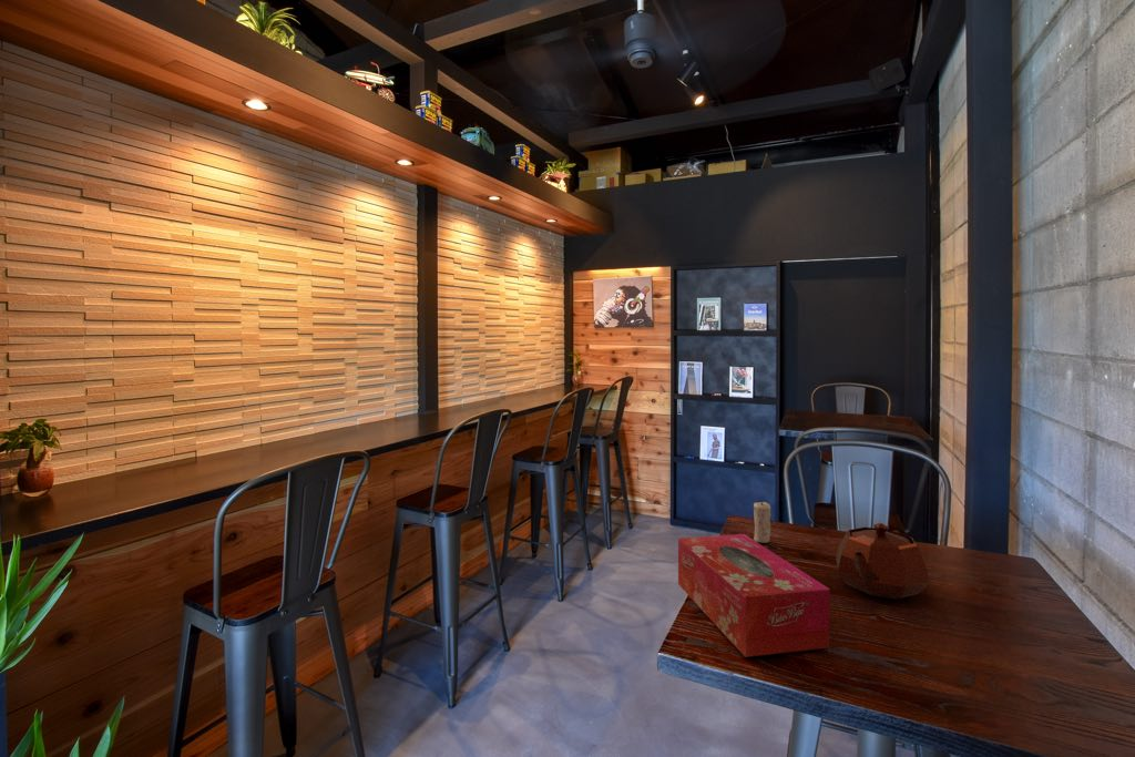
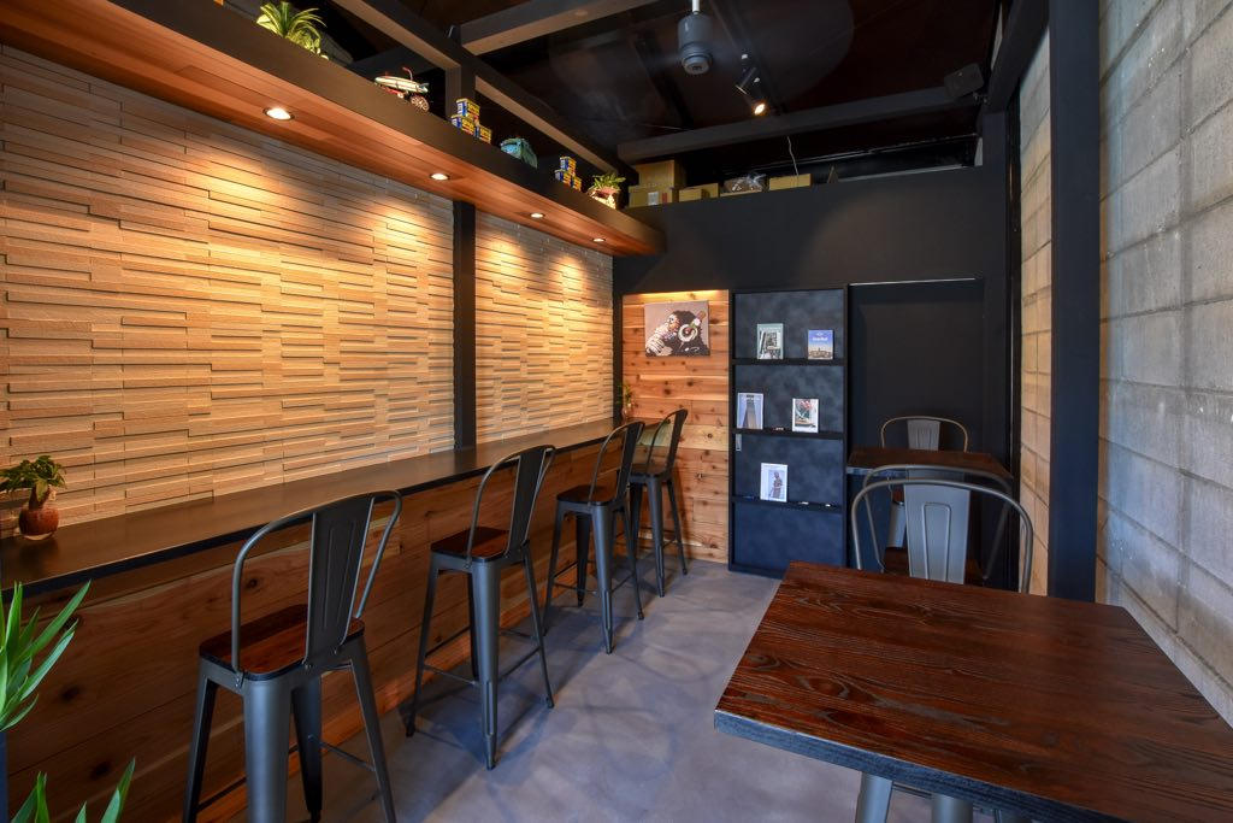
- teapot (878, 556)
- tissue box (744, 586)
- candle (761, 518)
